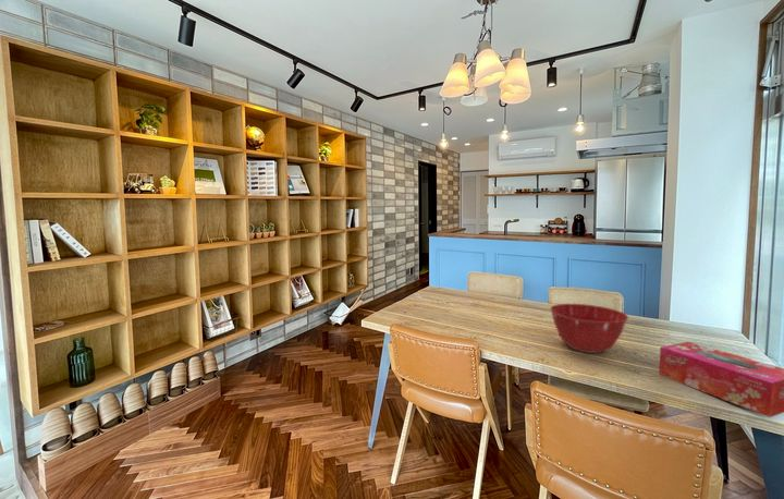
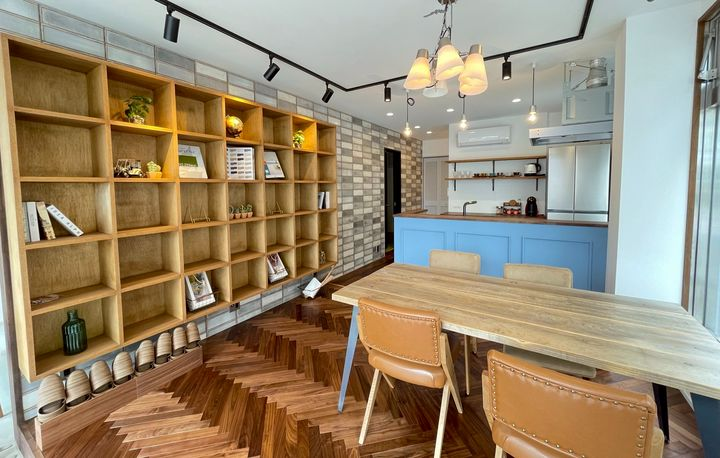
- mixing bowl (587, 329)
- tissue box (723, 374)
